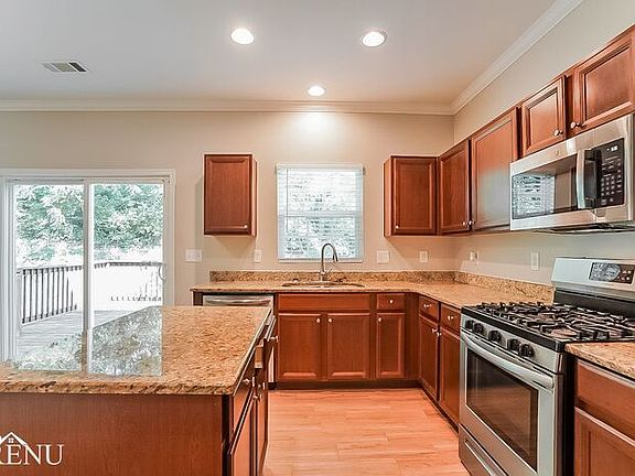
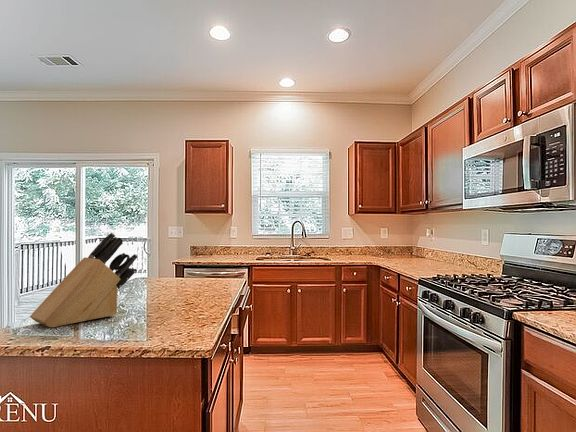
+ knife block (88, 275)
